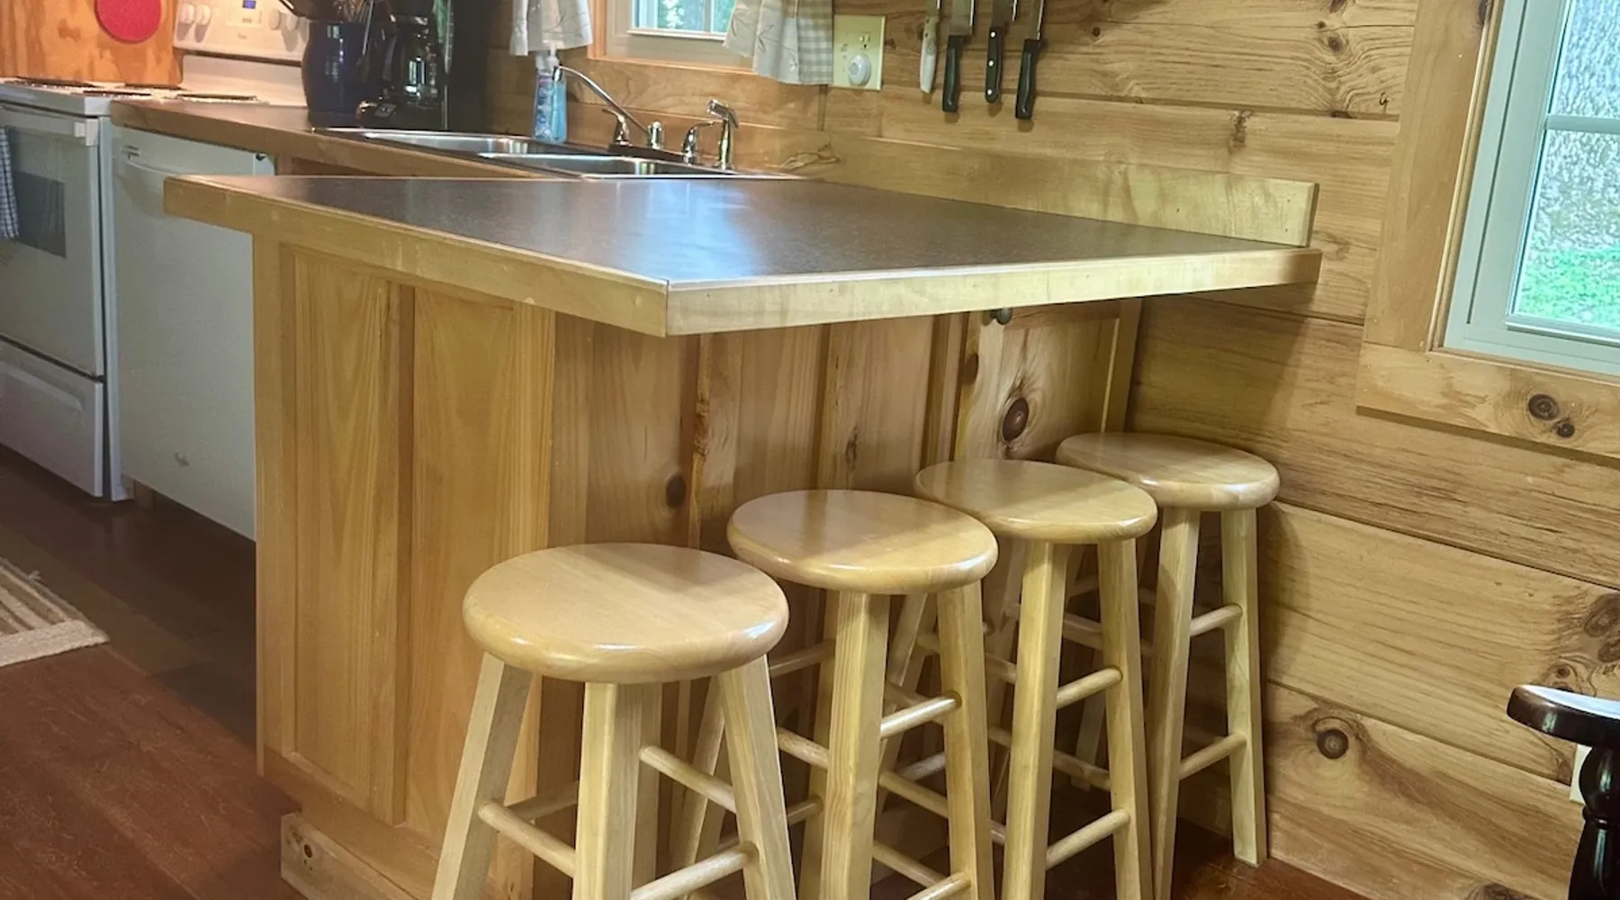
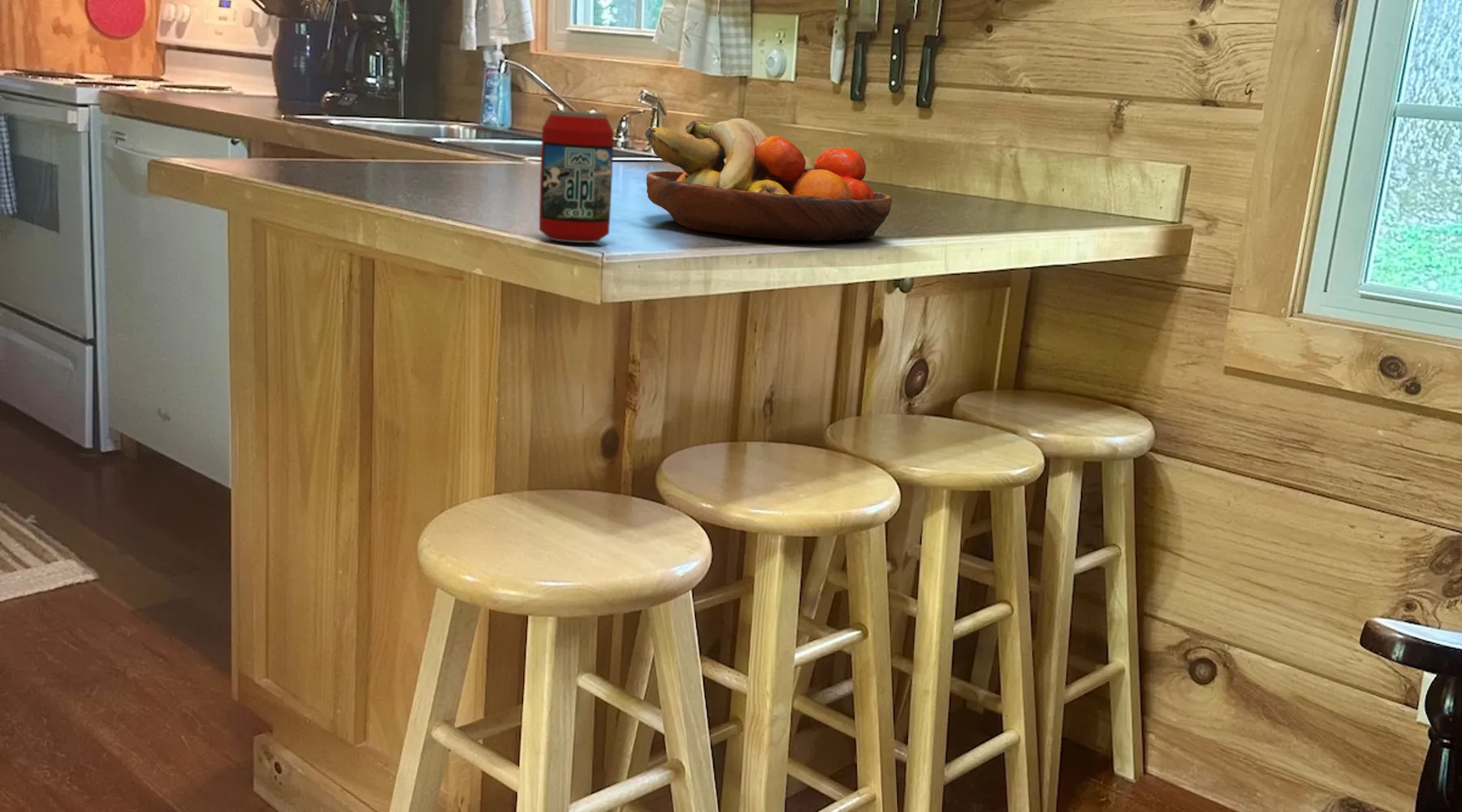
+ fruit bowl (768, 175)
+ beverage can (576, 176)
